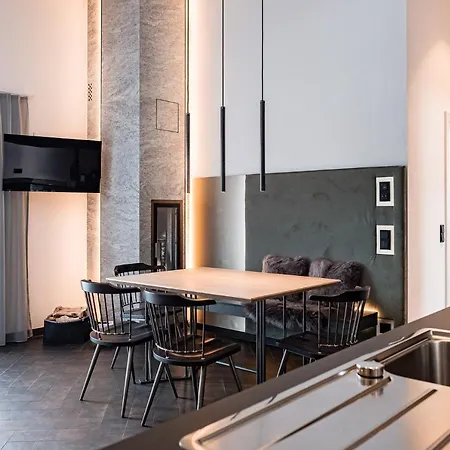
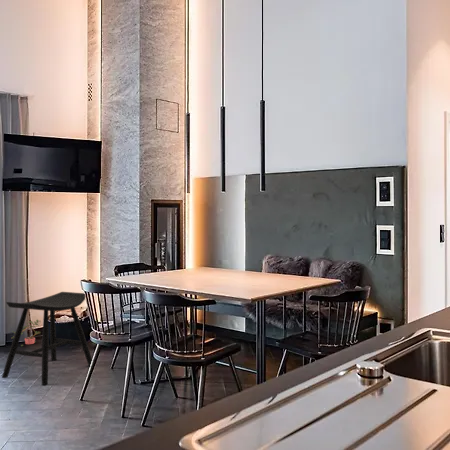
+ stool (48, 334)
+ potted plant (24, 331)
